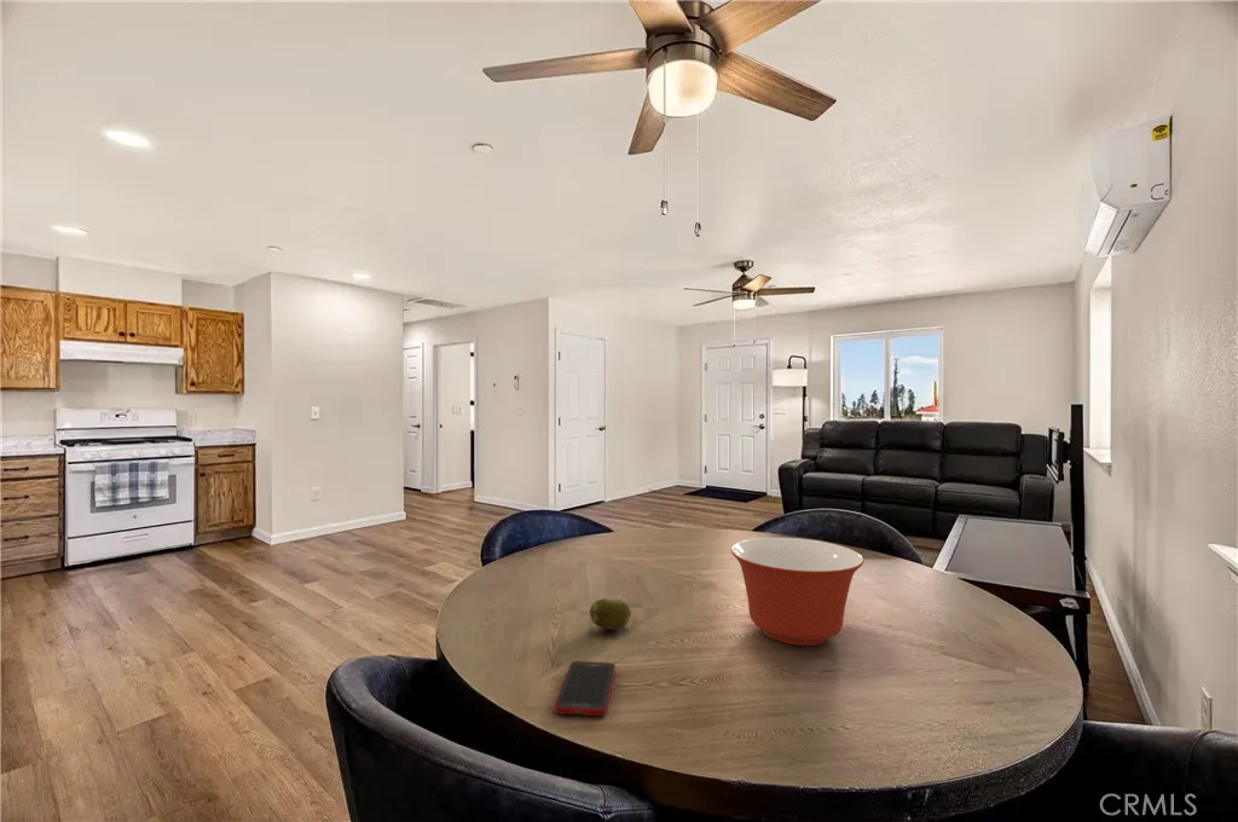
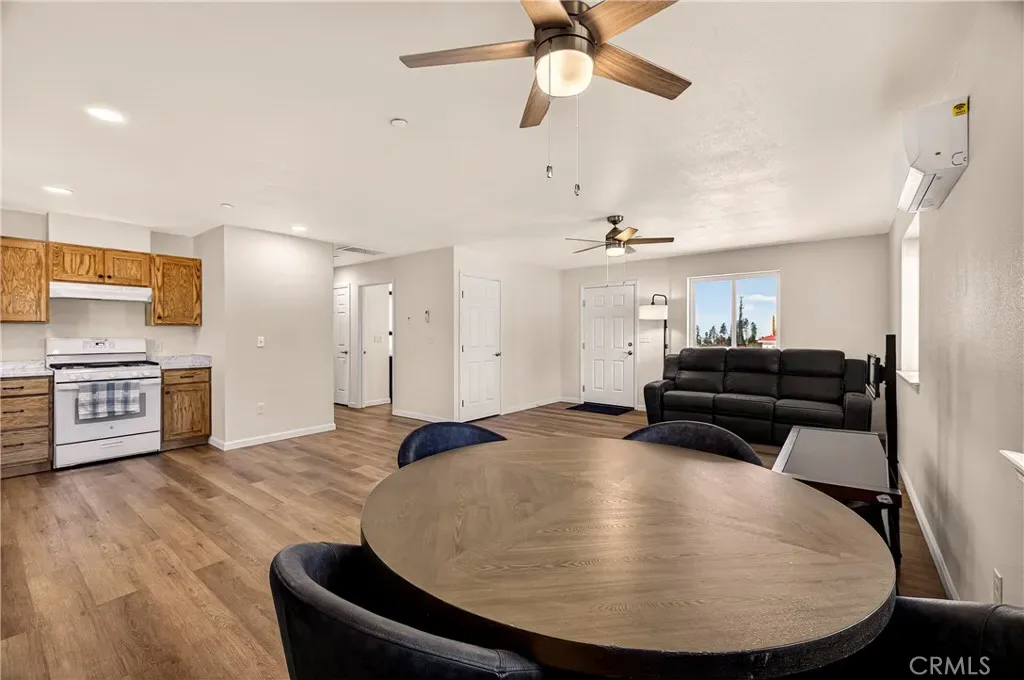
- mixing bowl (794, 591)
- fruit (609, 613)
- cell phone (586, 685)
